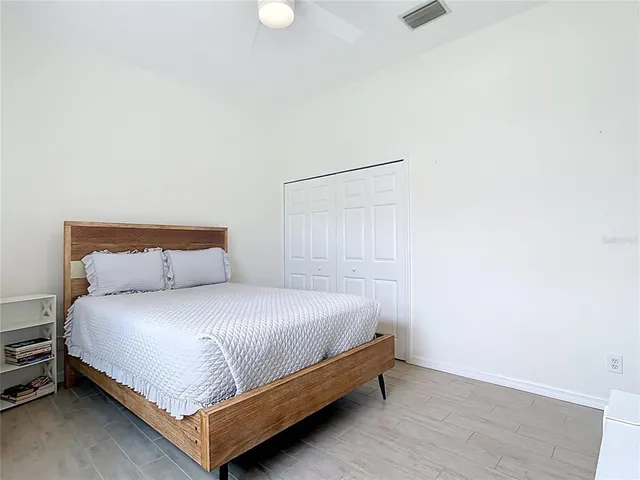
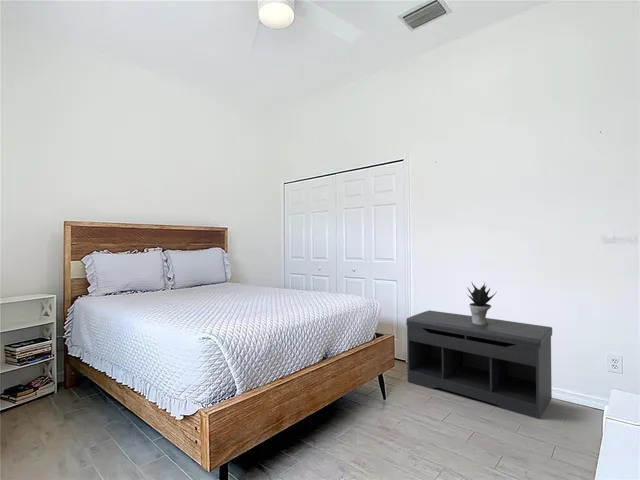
+ bench (475, 355)
+ potted plant (481, 302)
